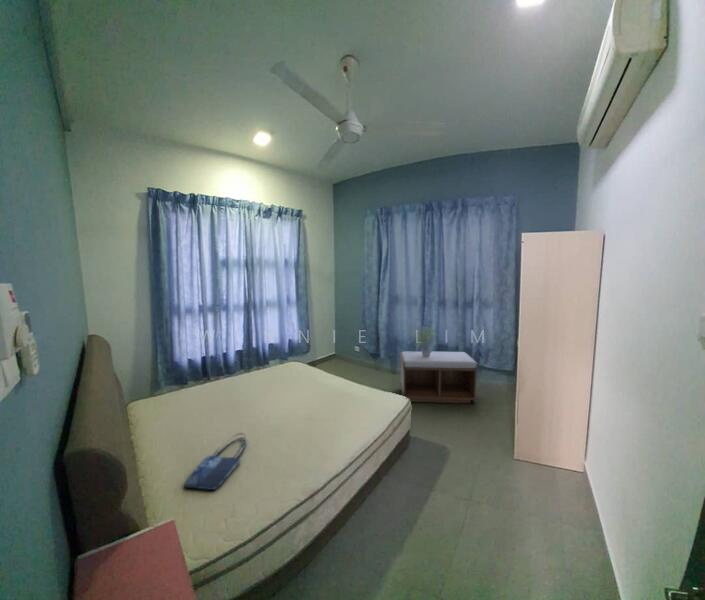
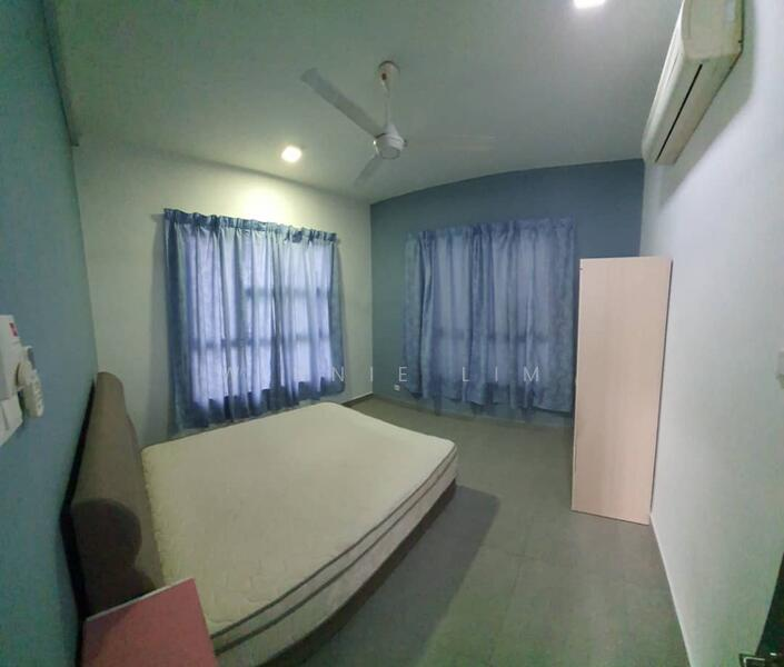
- shopping bag (223, 457)
- bench (435, 375)
- potted plant (423, 339)
